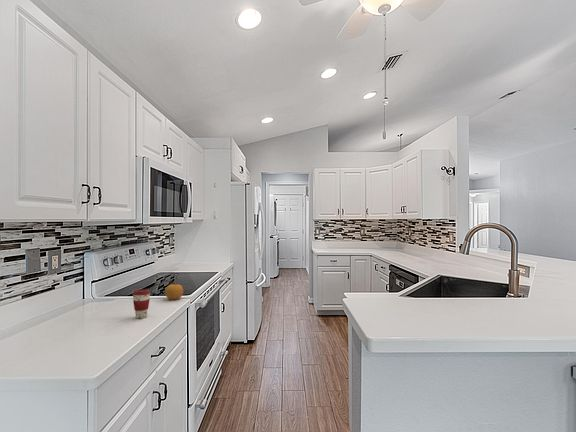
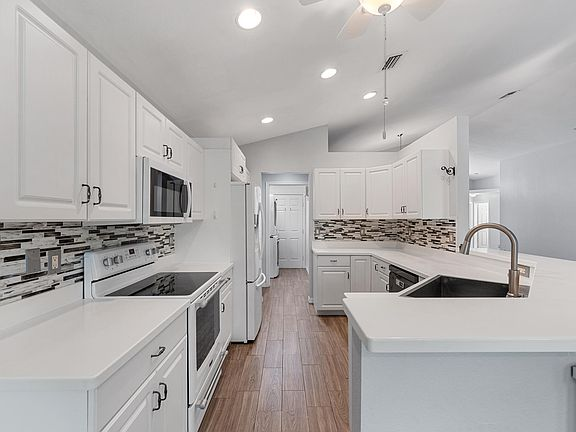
- fruit (174, 289)
- coffee cup (141, 303)
